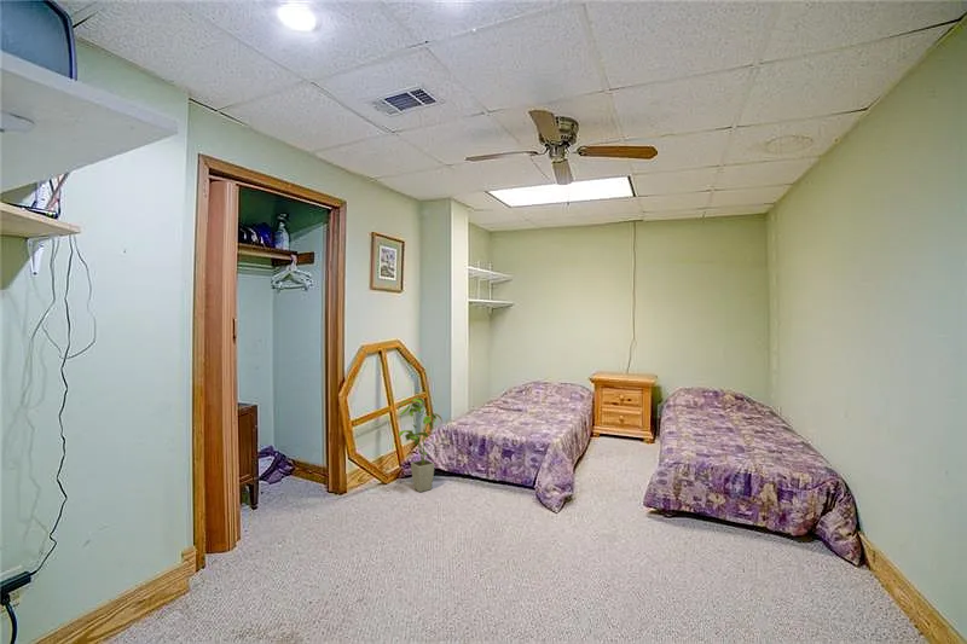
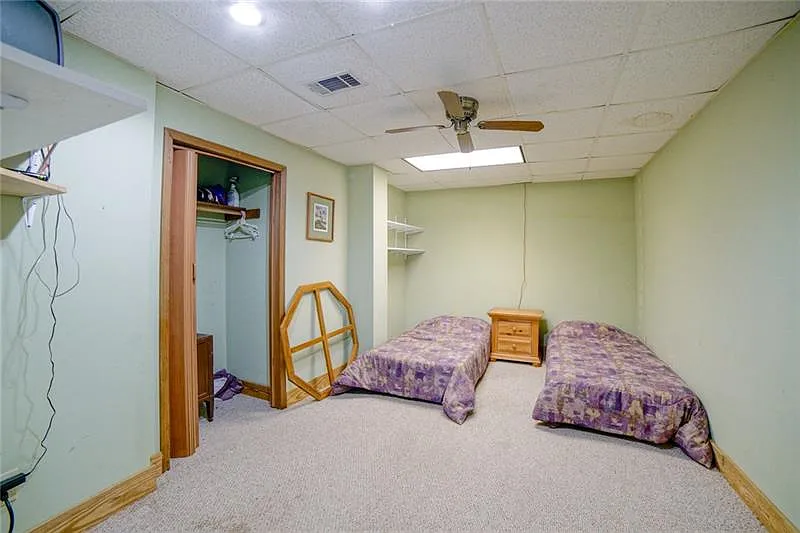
- house plant (415, 443)
